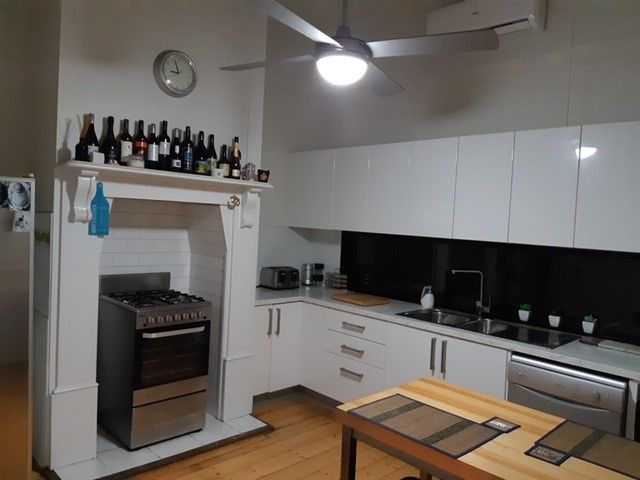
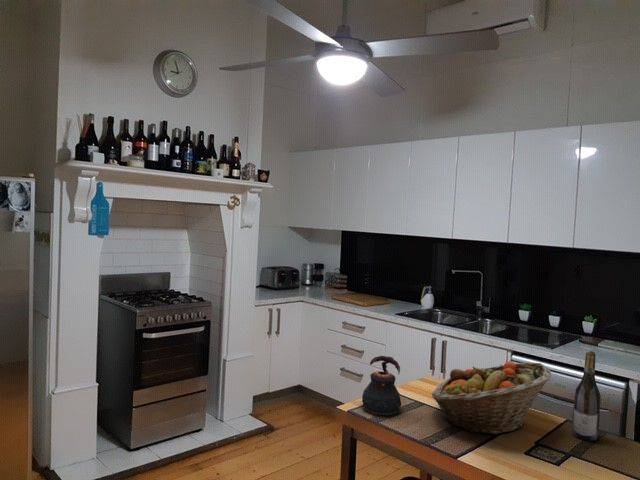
+ wine bottle (587, 393)
+ teapot (383, 382)
+ fruit basket (490, 390)
